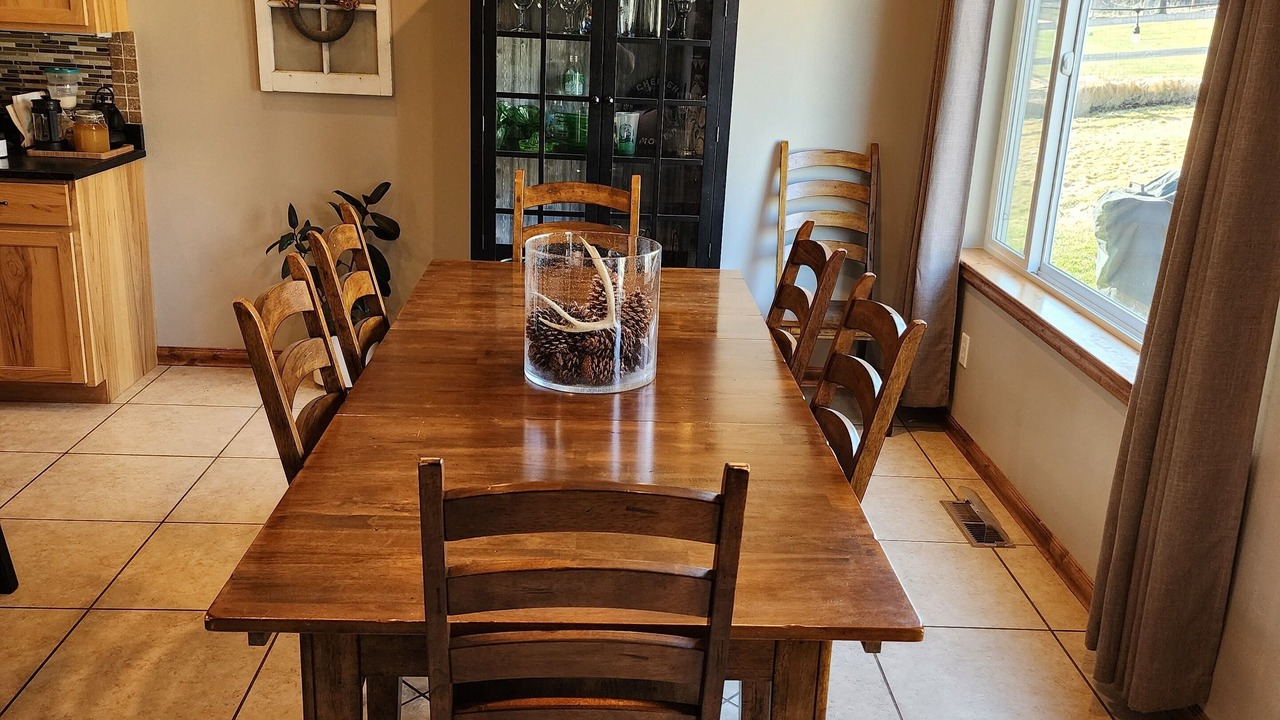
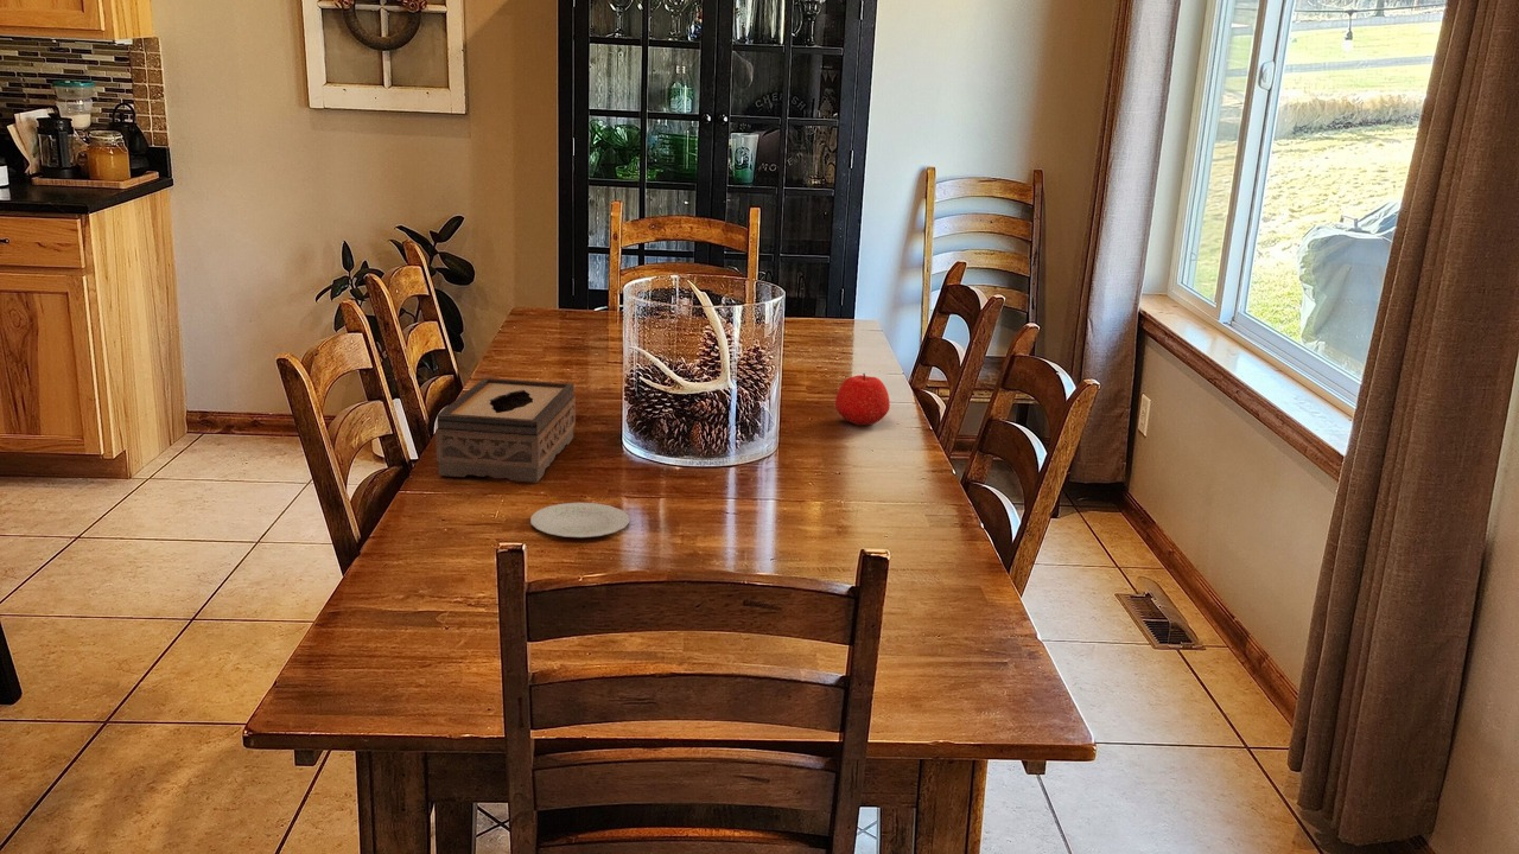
+ tissue box (509, 427)
+ apple (863, 399)
+ plate (595, 503)
